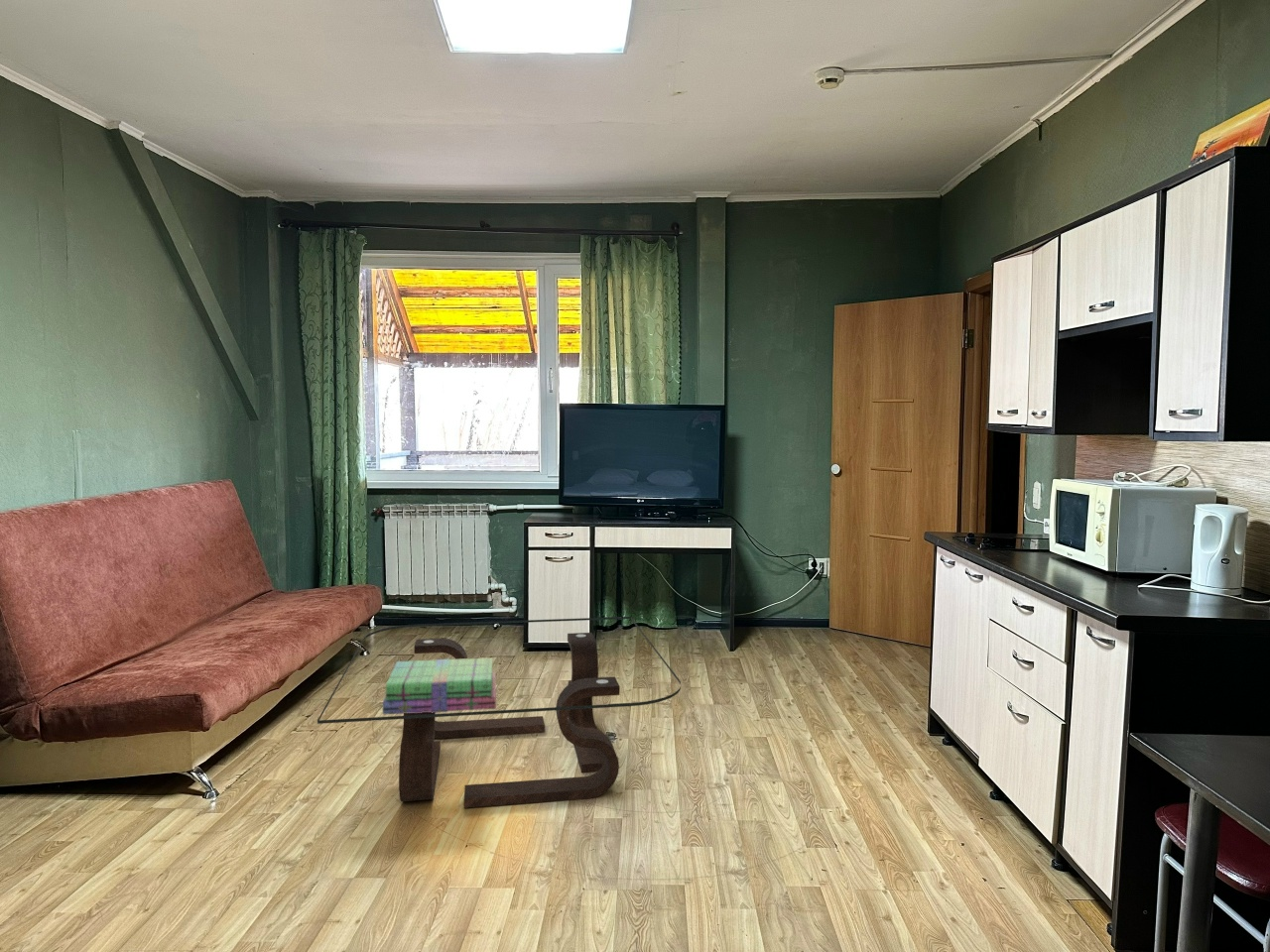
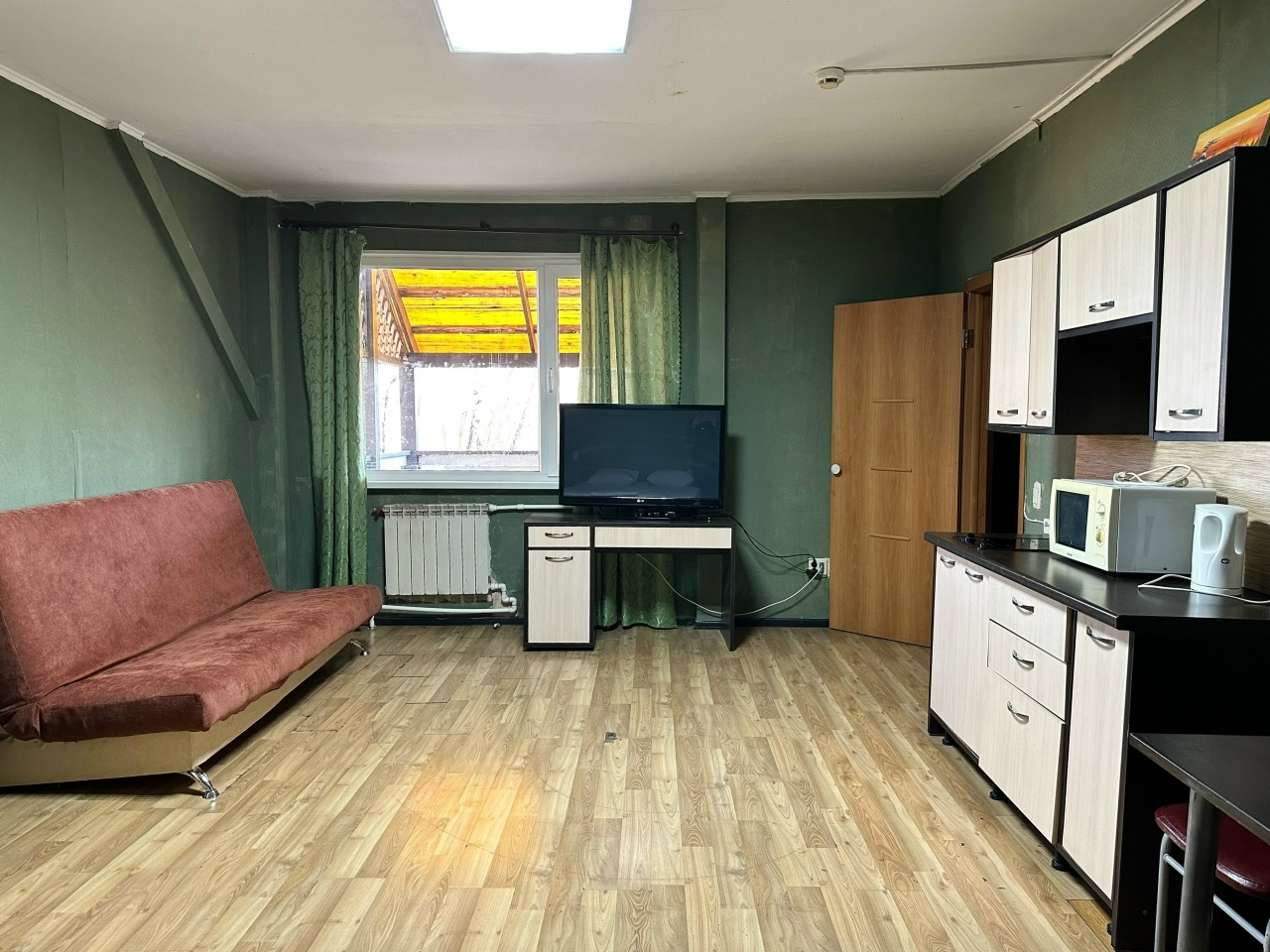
- stack of books (442, 683)
- coffee table (508, 710)
